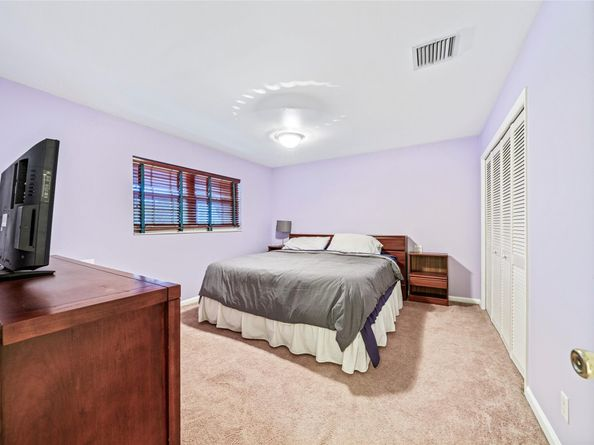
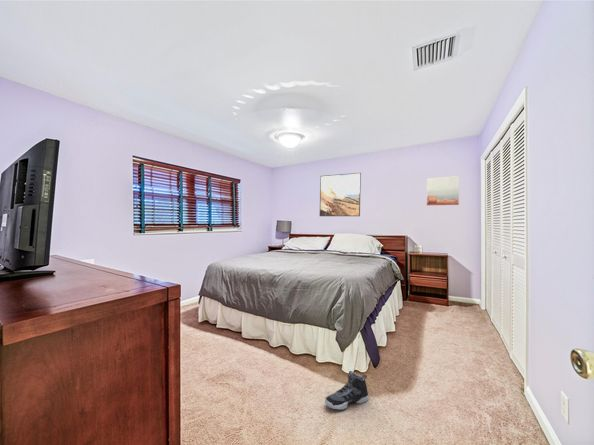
+ sneaker (346, 388)
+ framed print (339, 195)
+ wall art (442, 191)
